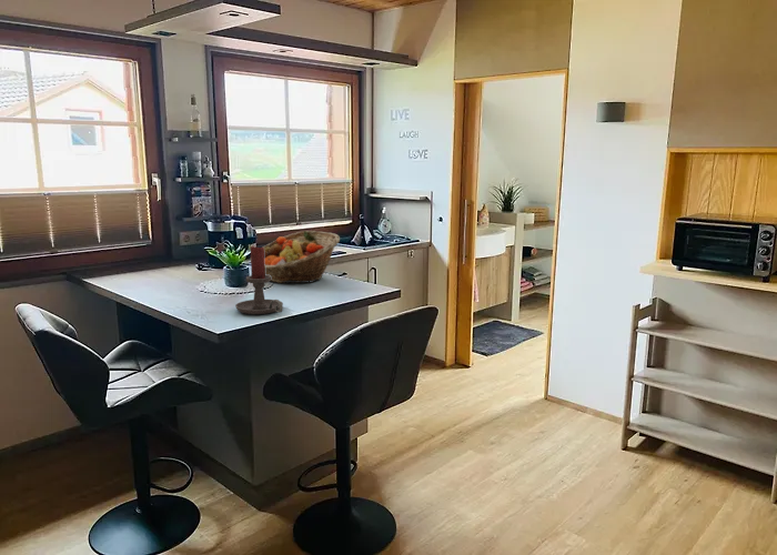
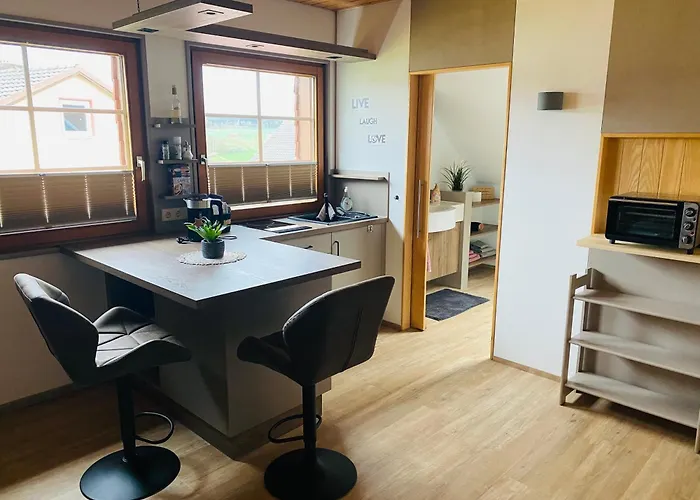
- fruit basket (295, 255)
- candle holder (262, 279)
